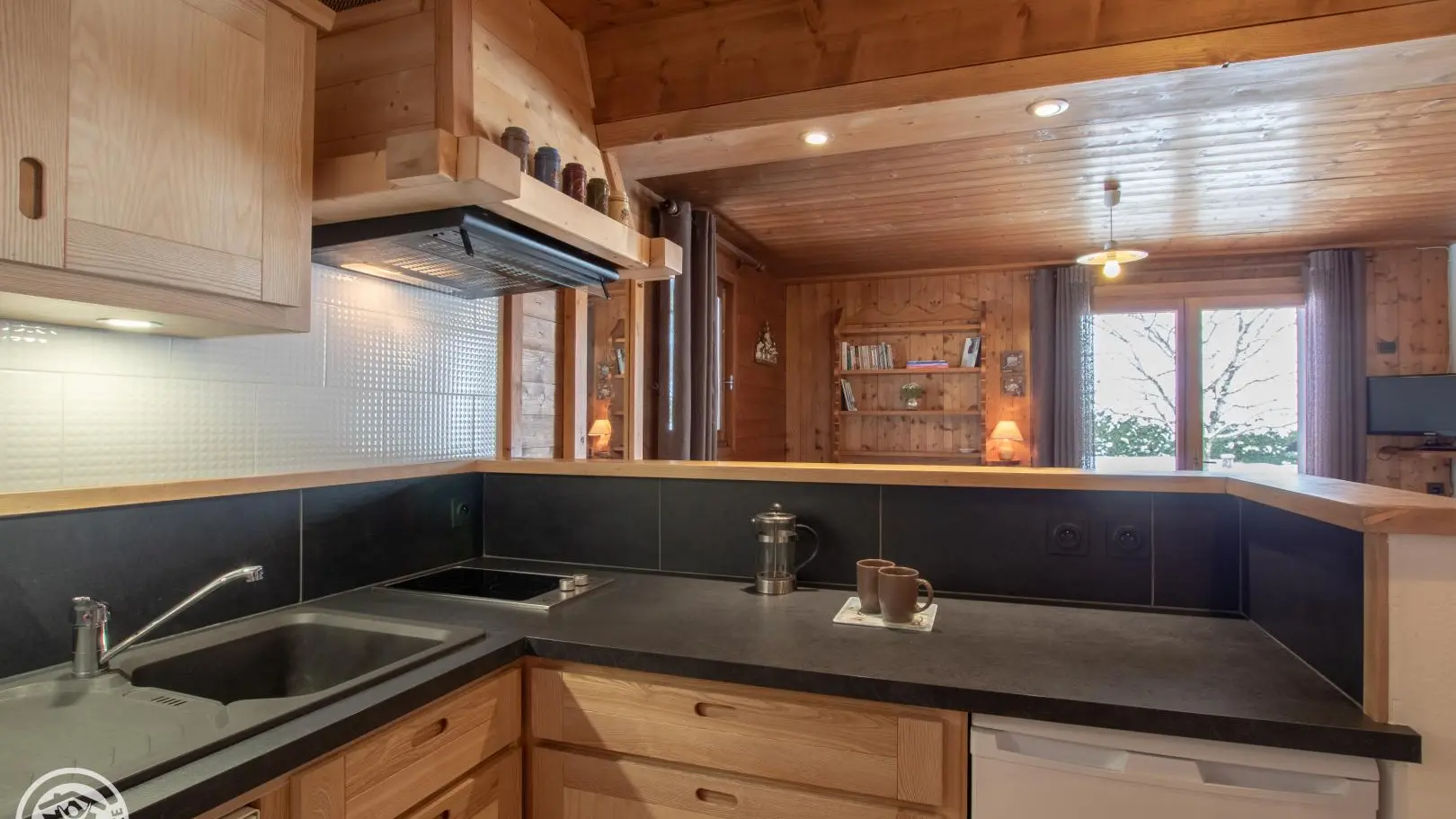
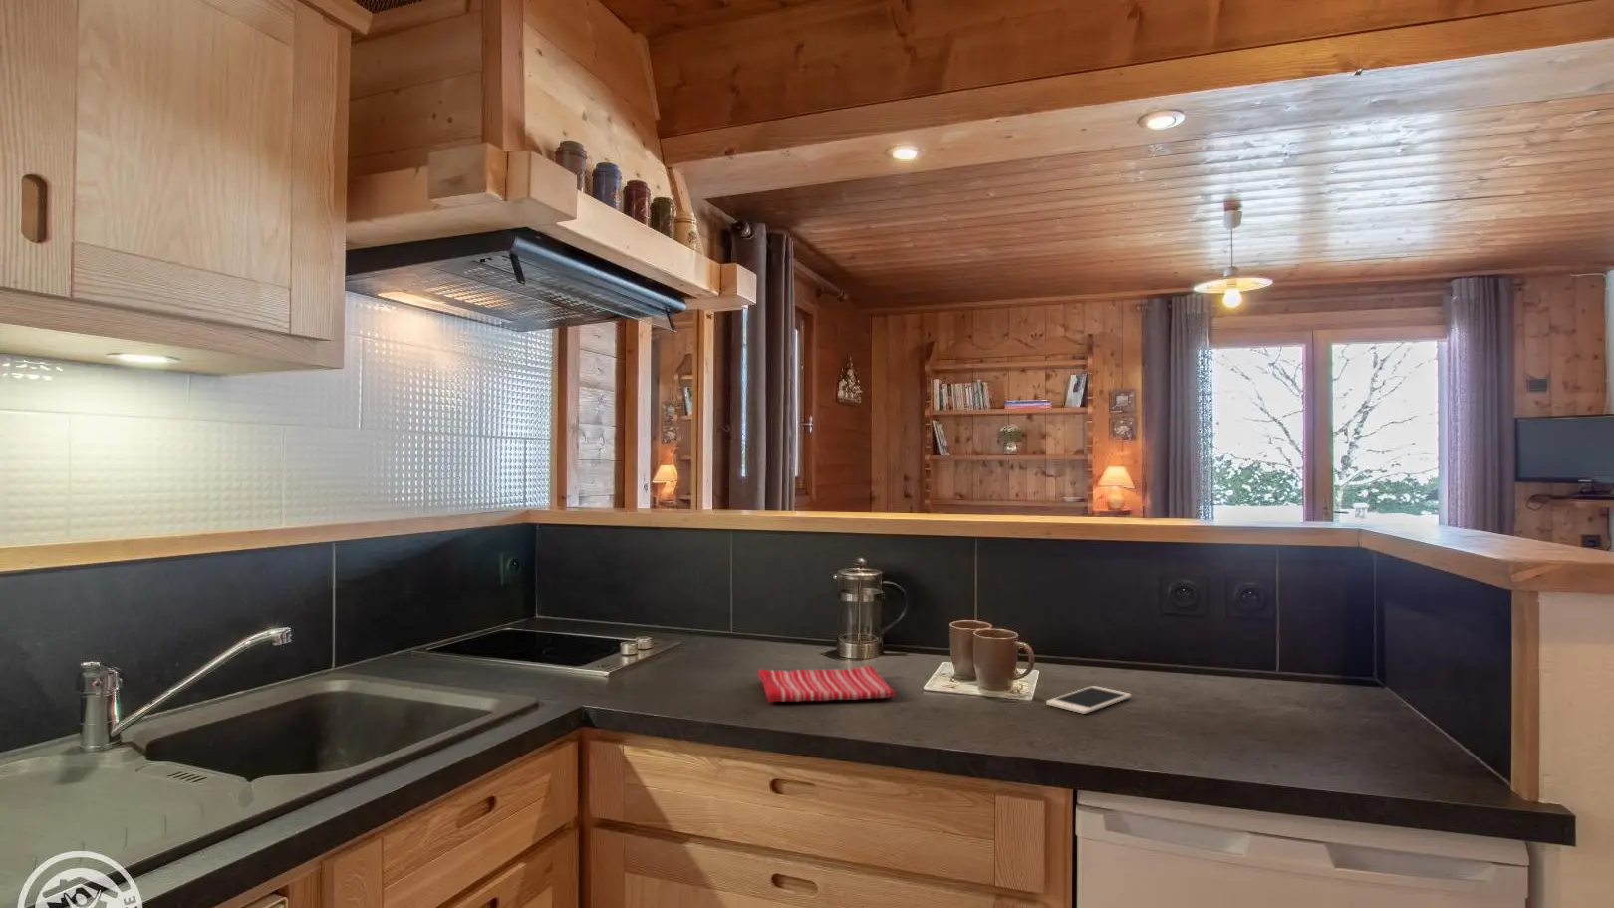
+ dish towel (823, 683)
+ cell phone (1089, 698)
